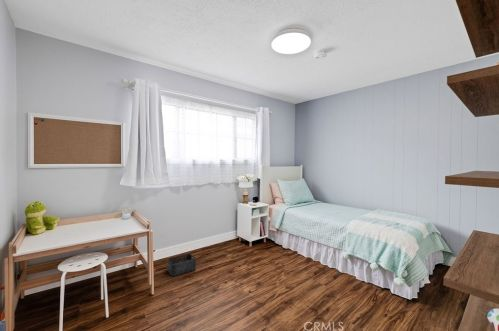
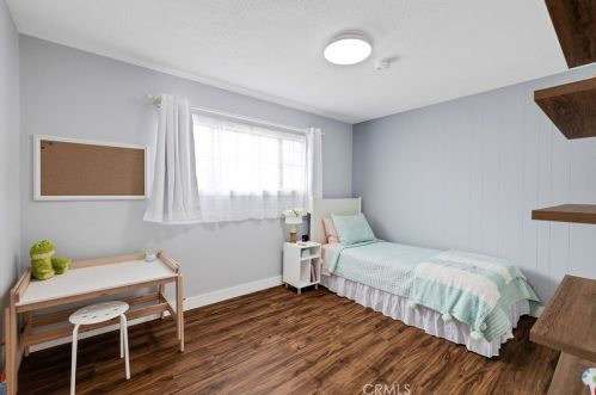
- storage bin (181, 264)
